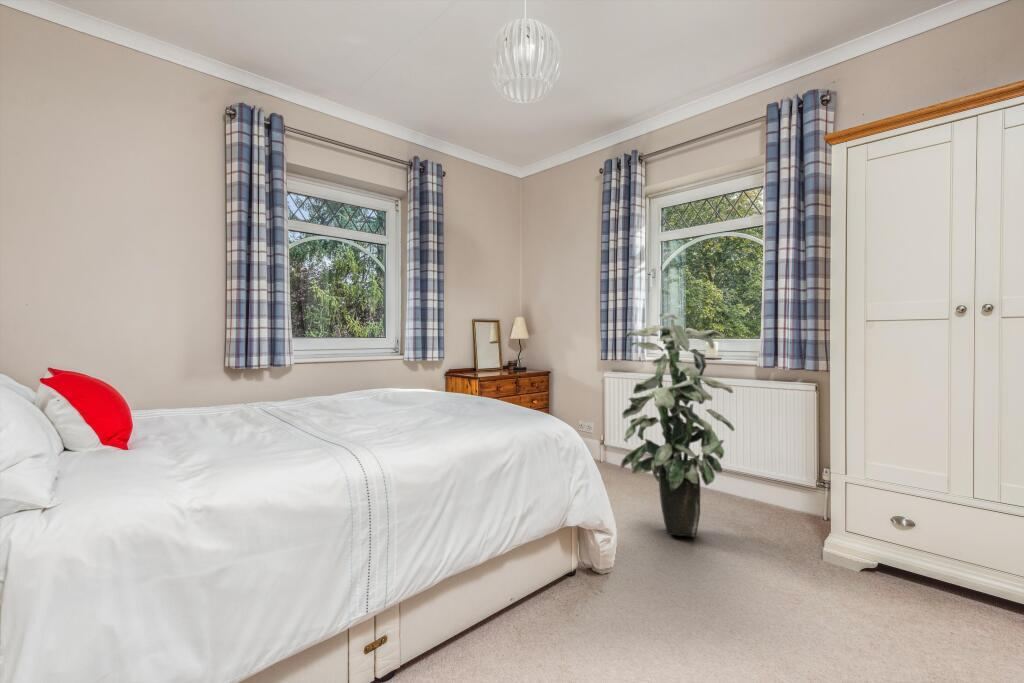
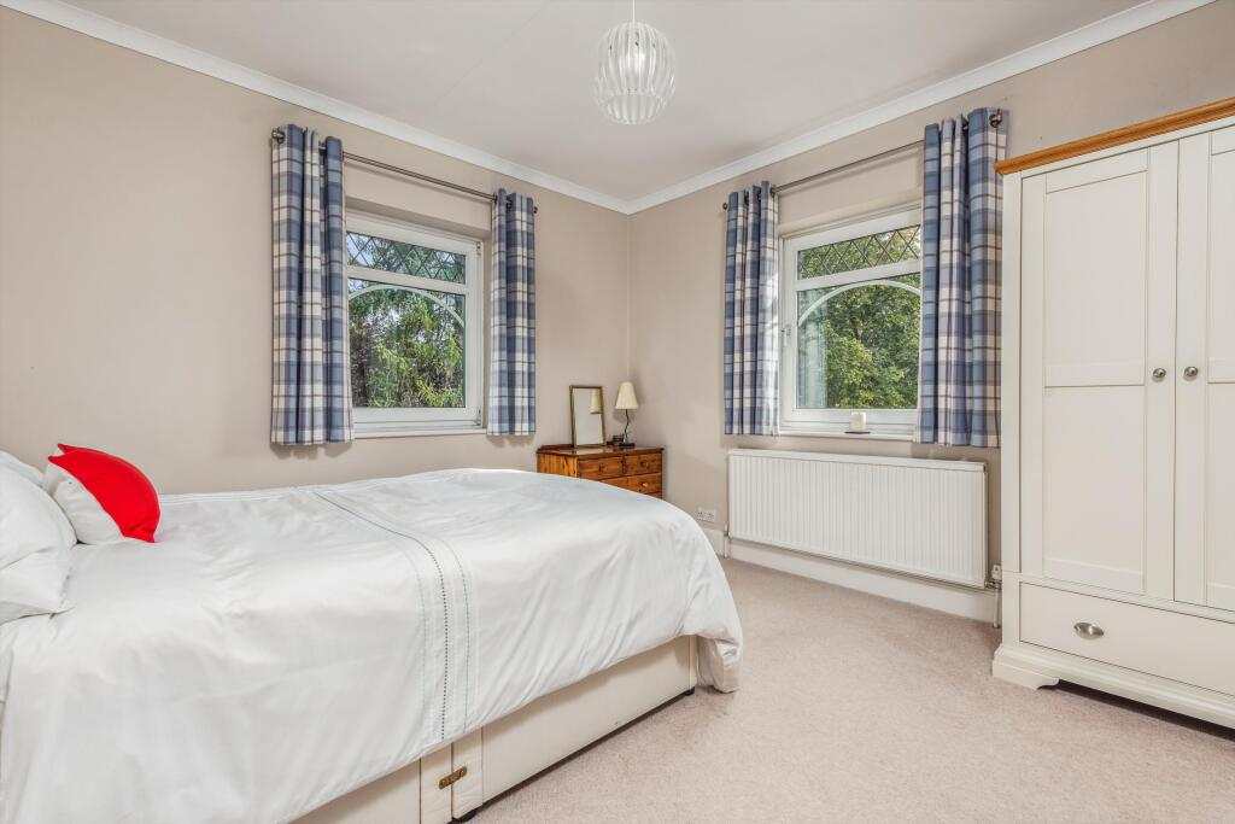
- indoor plant (672, 421)
